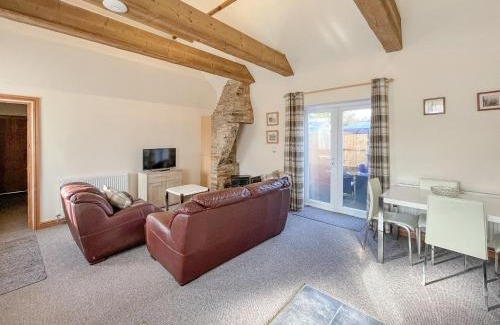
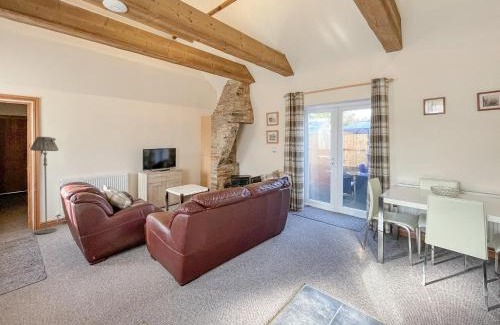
+ floor lamp (45, 184)
